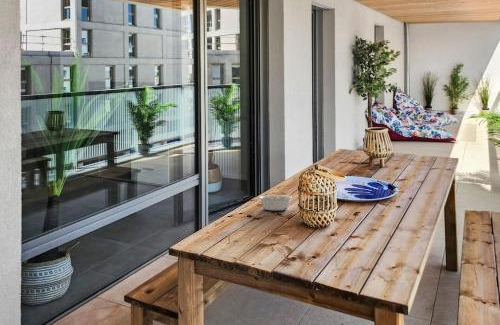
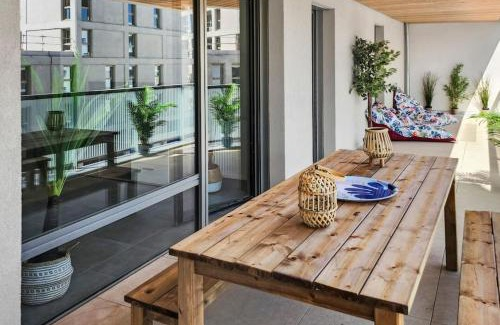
- legume (276, 201)
